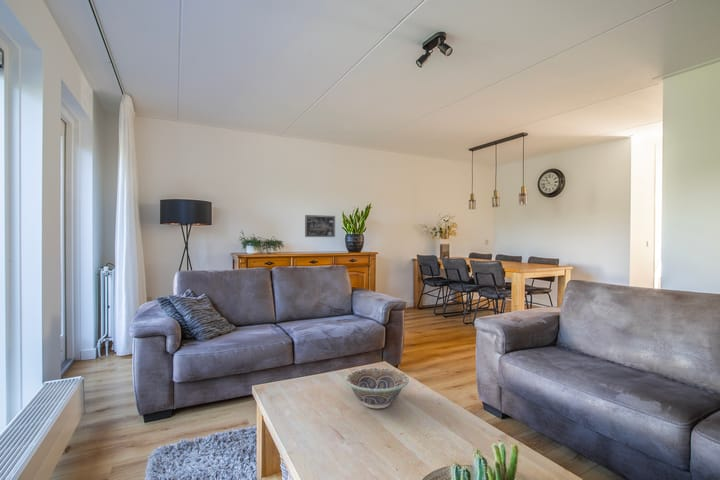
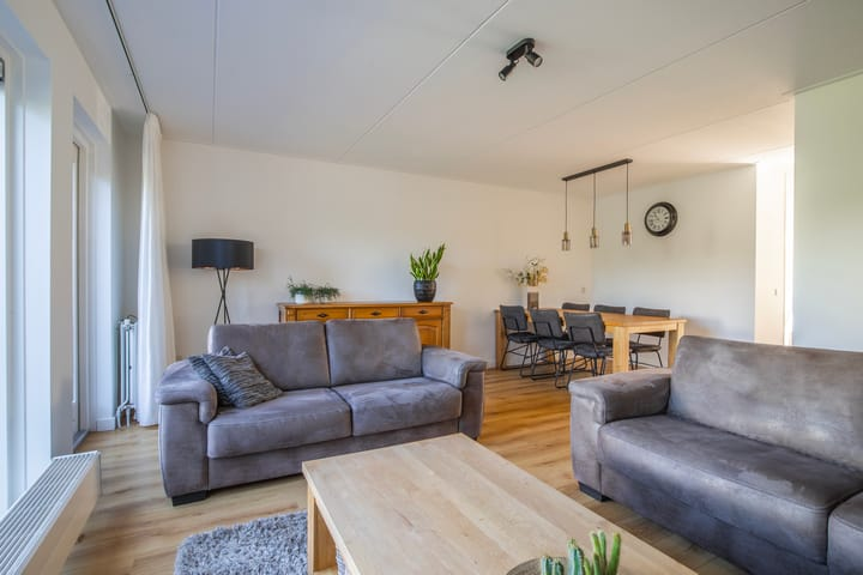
- wall art (320, 226)
- decorative bowl (376, 389)
